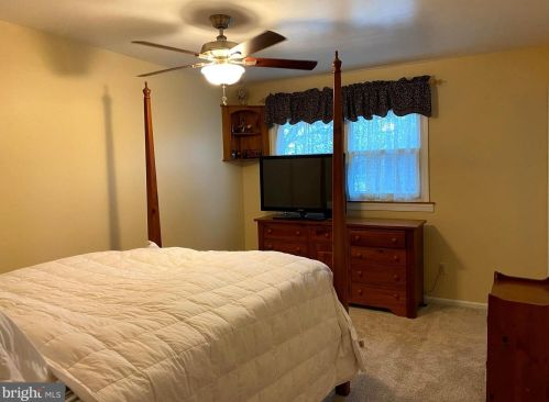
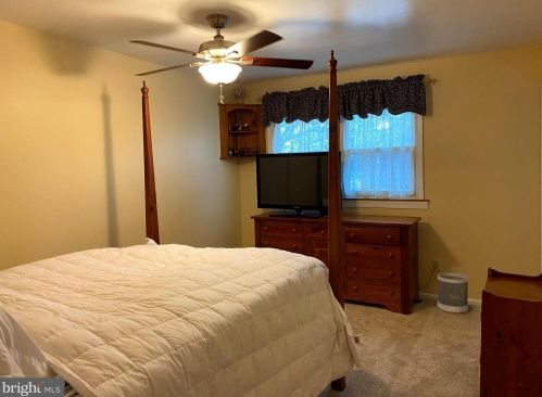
+ wastebasket (452, 292)
